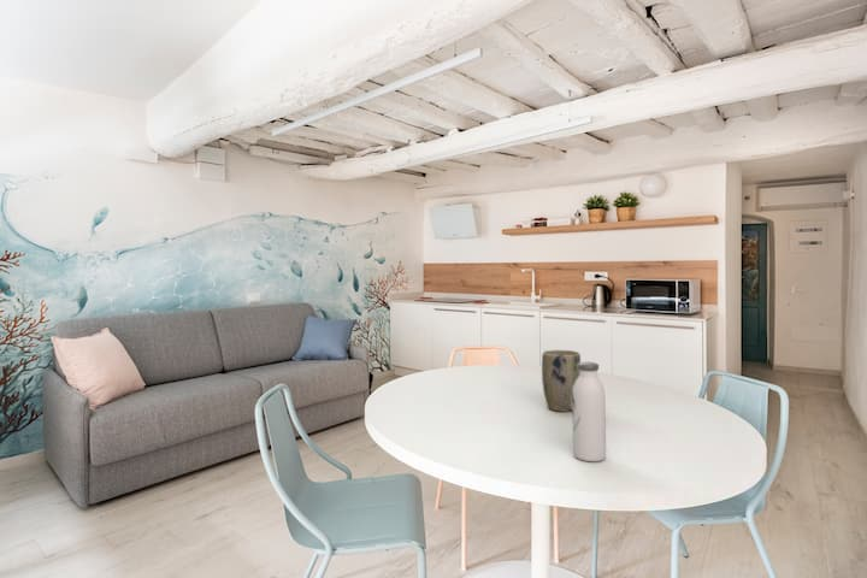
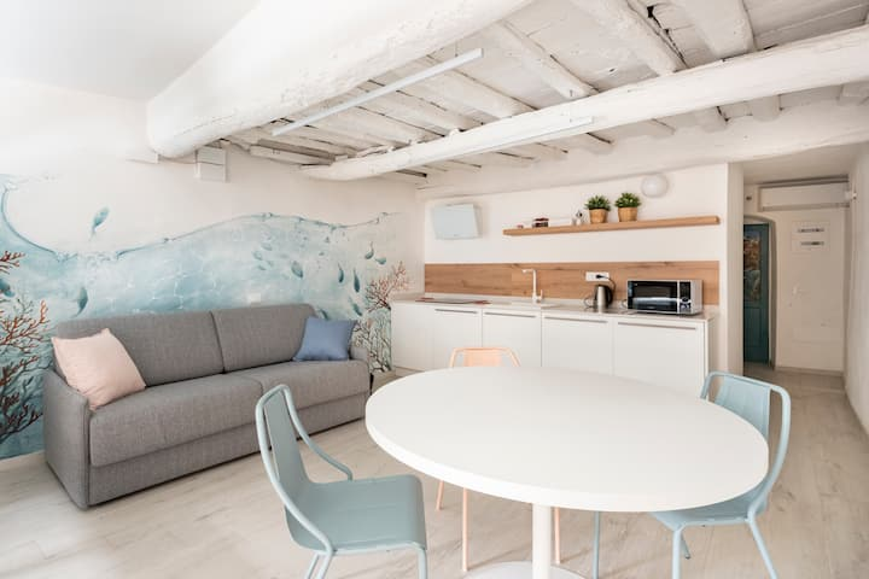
- plant pot (561, 379)
- water bottle (588, 409)
